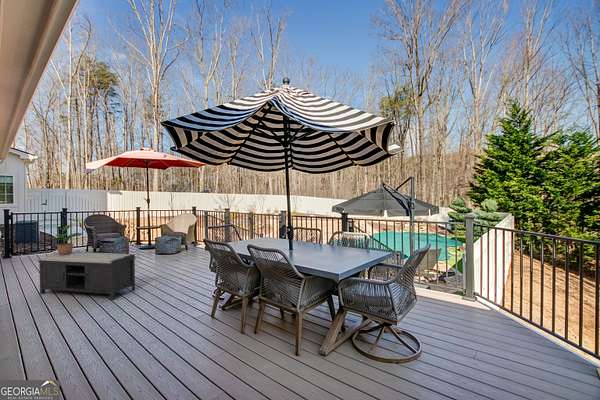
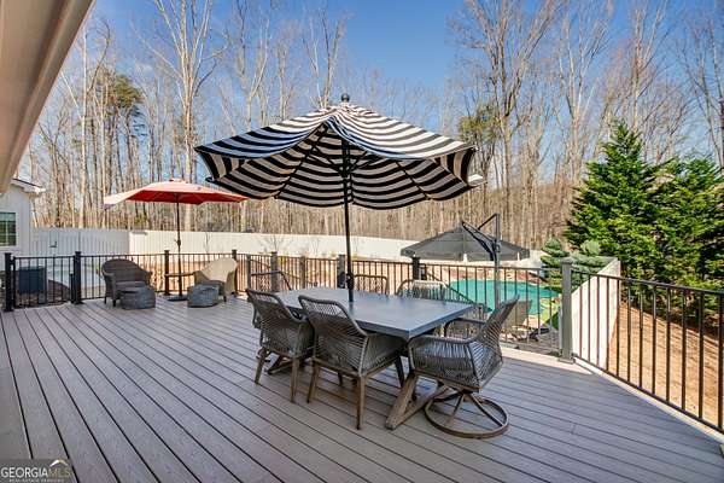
- potted plant (64, 240)
- bench (88, 273)
